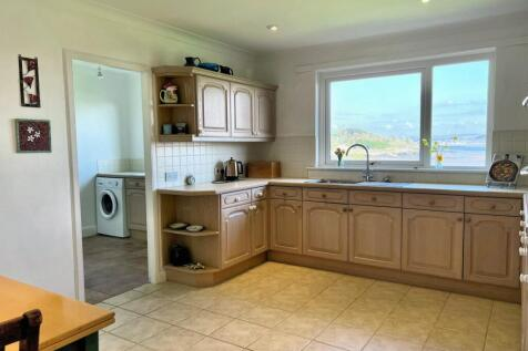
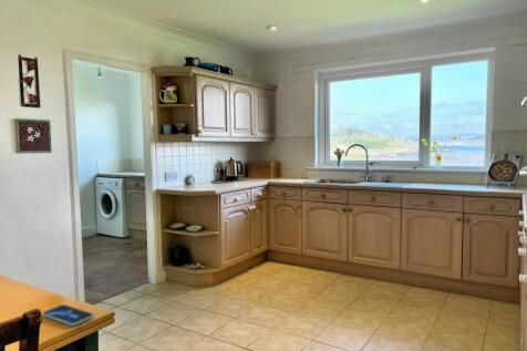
+ smartphone (68, 314)
